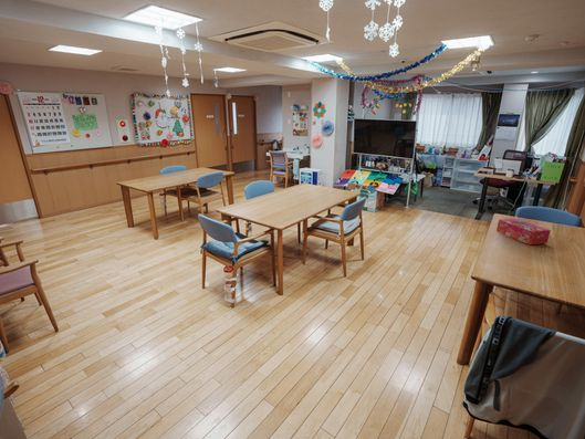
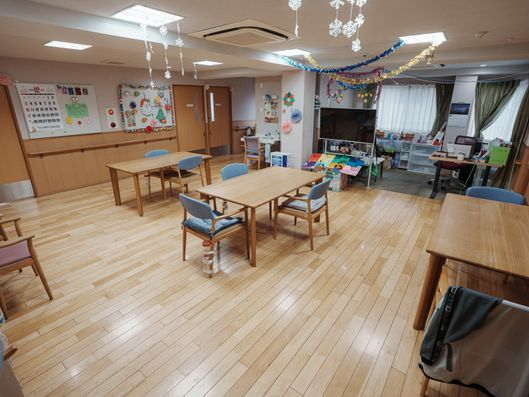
- tissue box (521, 230)
